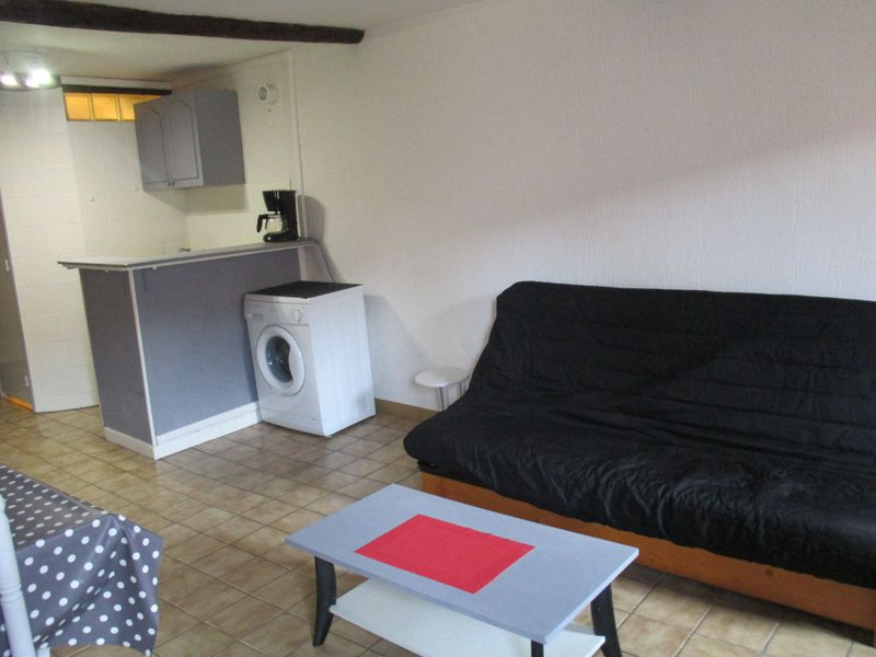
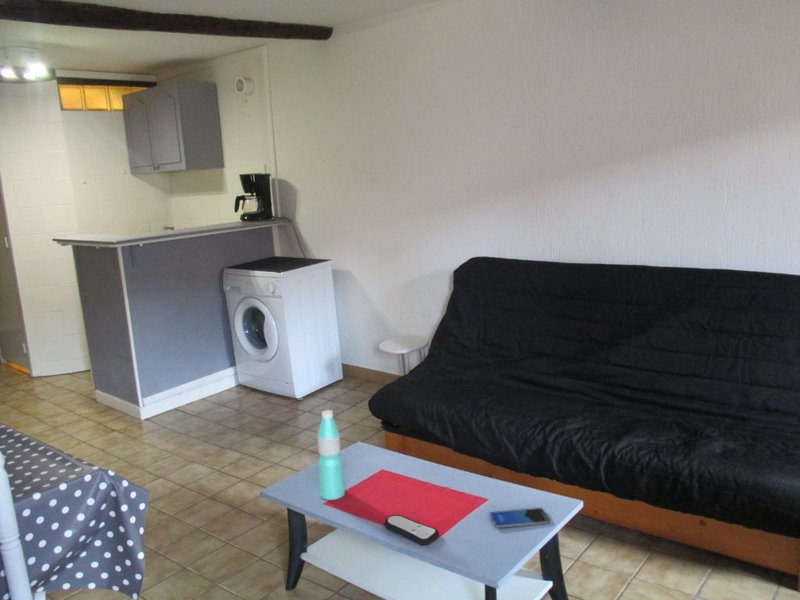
+ water bottle (329, 453)
+ remote control (410, 528)
+ smartphone (519, 518)
